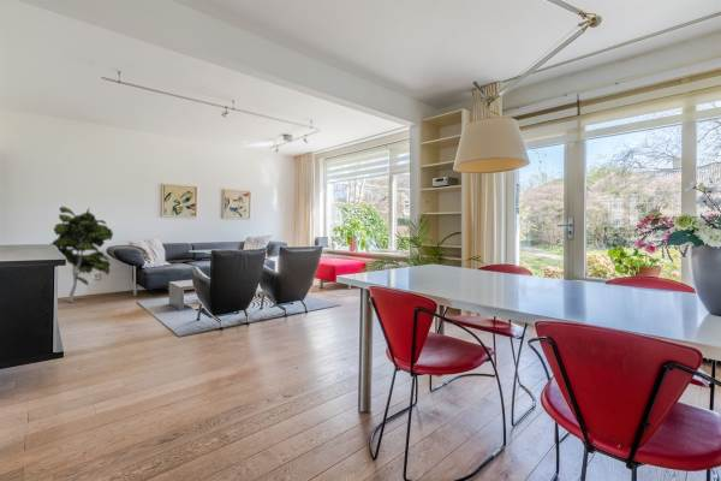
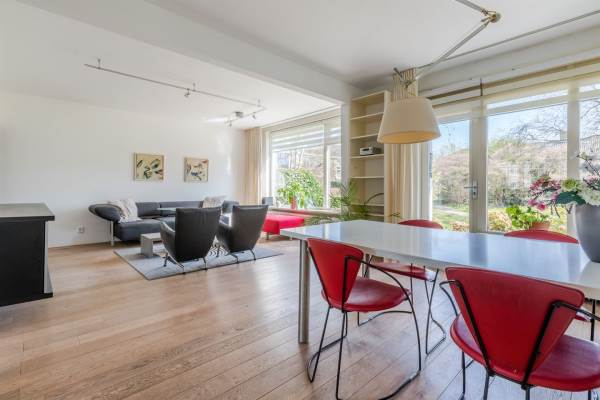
- indoor plant (77, 254)
